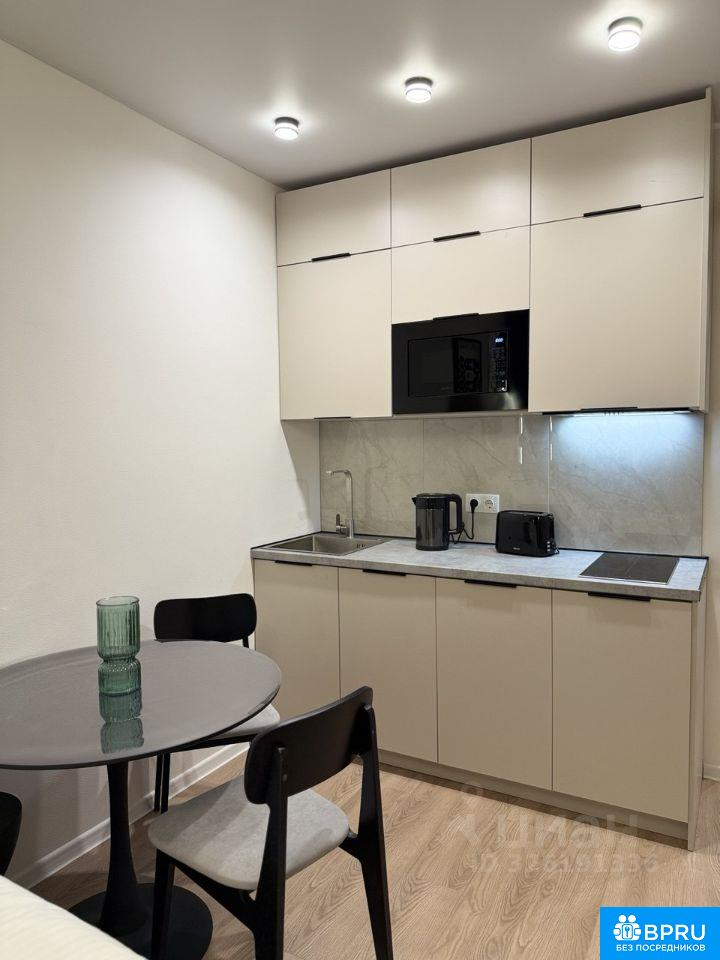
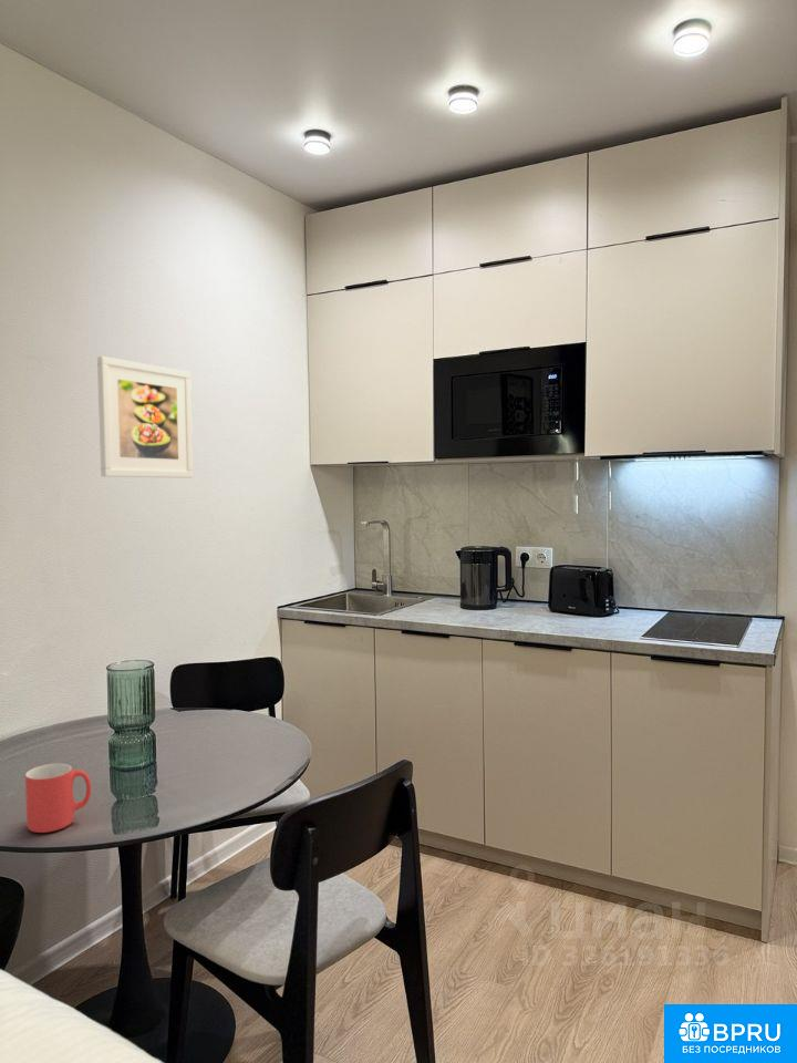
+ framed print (148, 421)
+ mug (59, 796)
